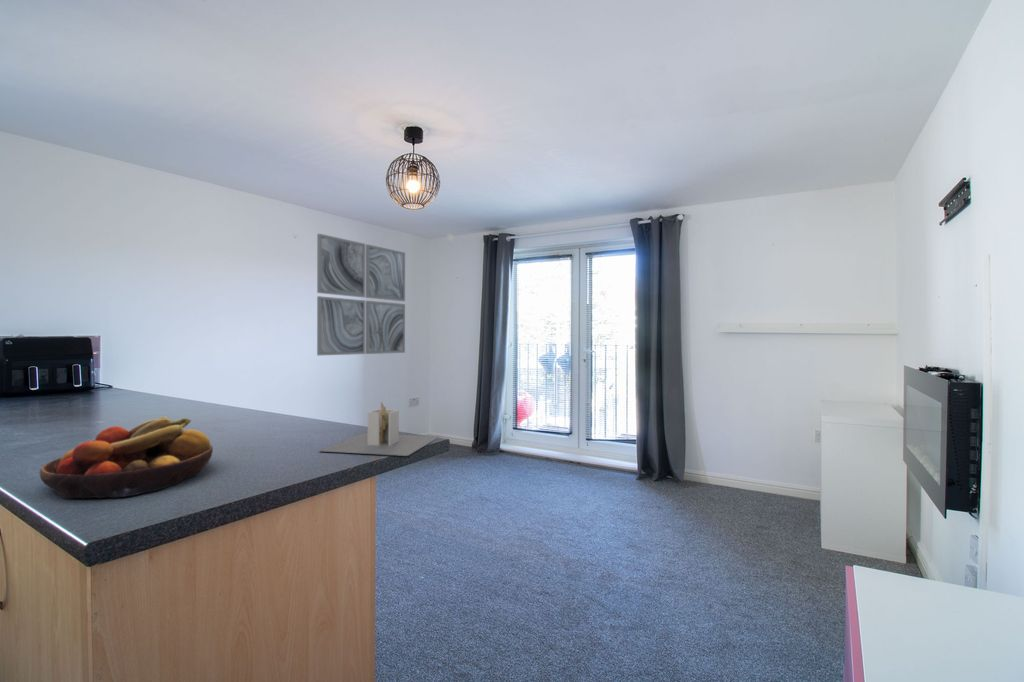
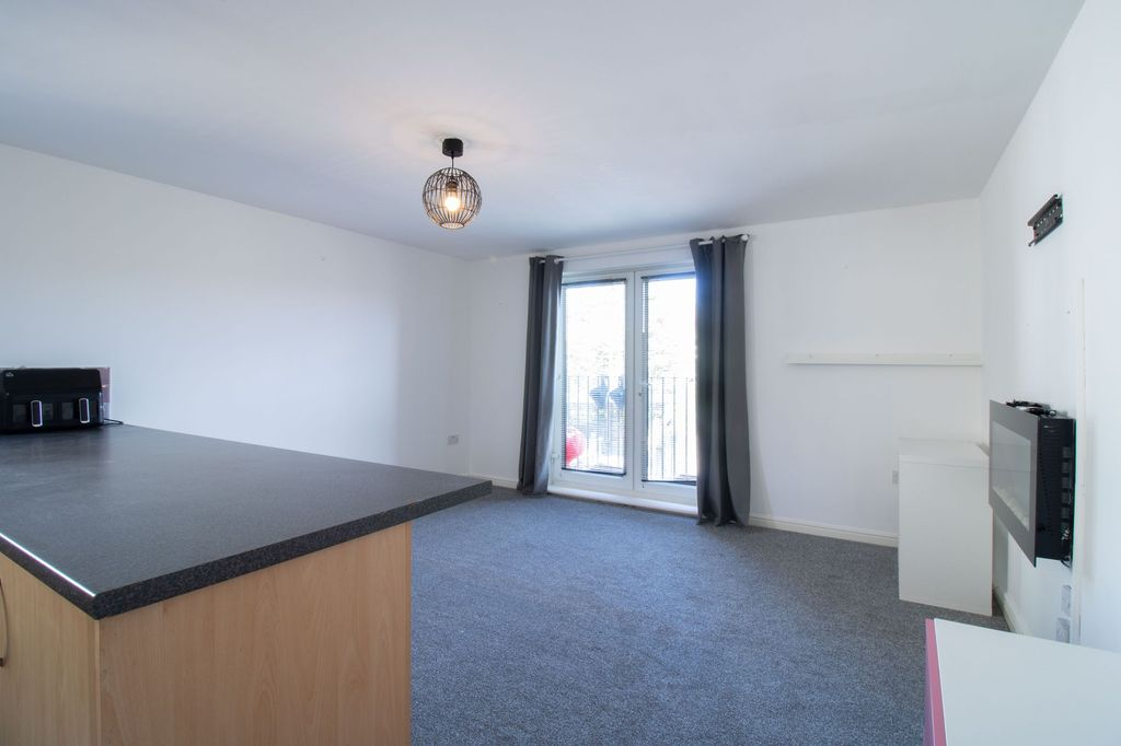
- utensil holder (383, 422)
- wall art (364, 300)
- fruit bowl (133, 449)
